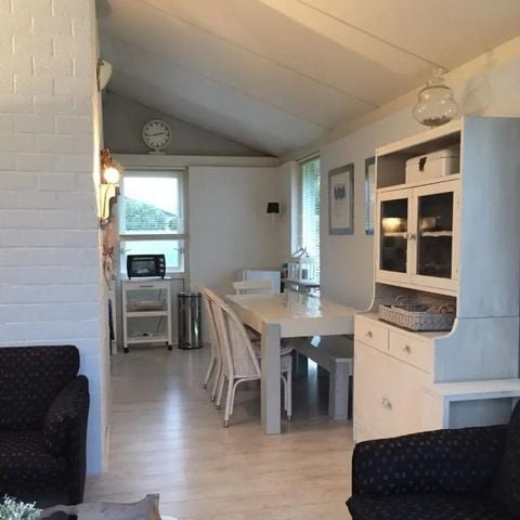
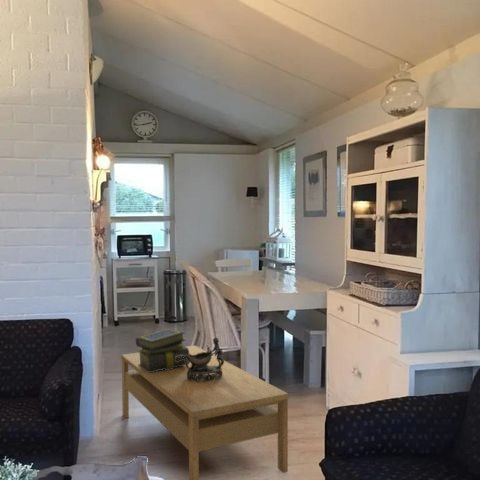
+ stack of books (162, 349)
+ coffee table (194, 405)
+ decorative bowl (201, 358)
